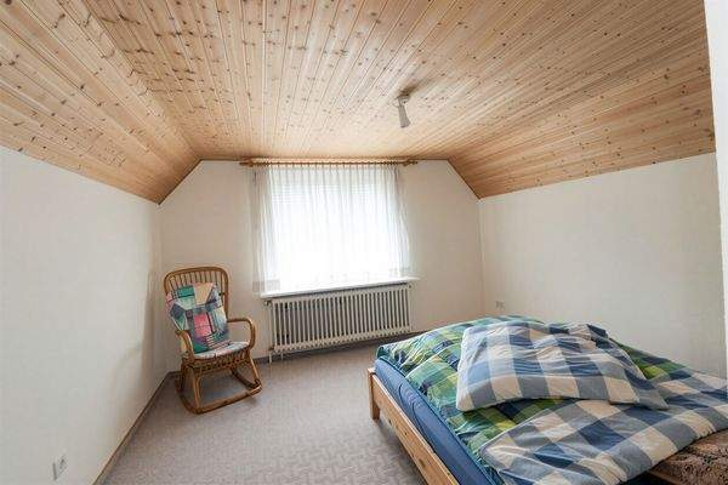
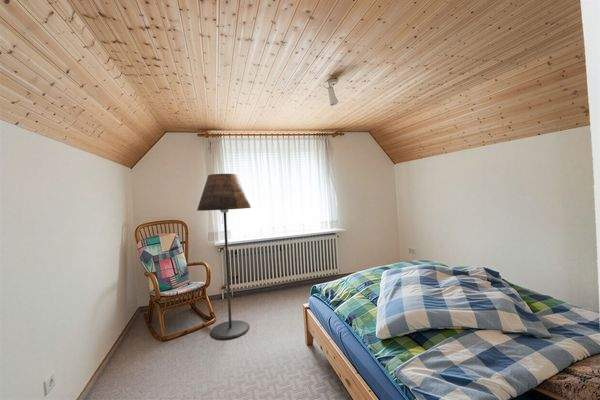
+ floor lamp (226, 252)
